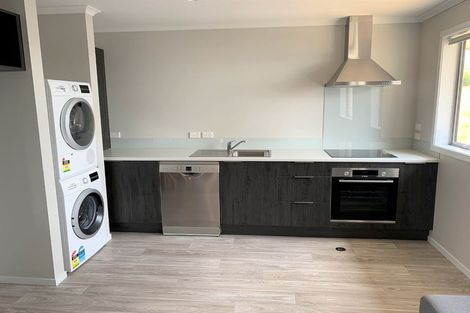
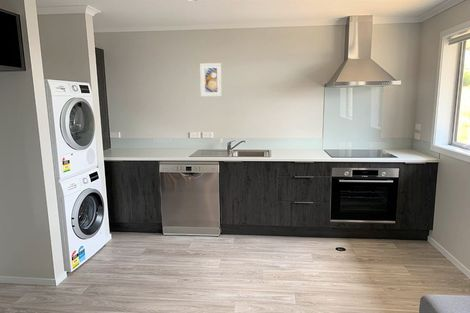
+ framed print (210, 80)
